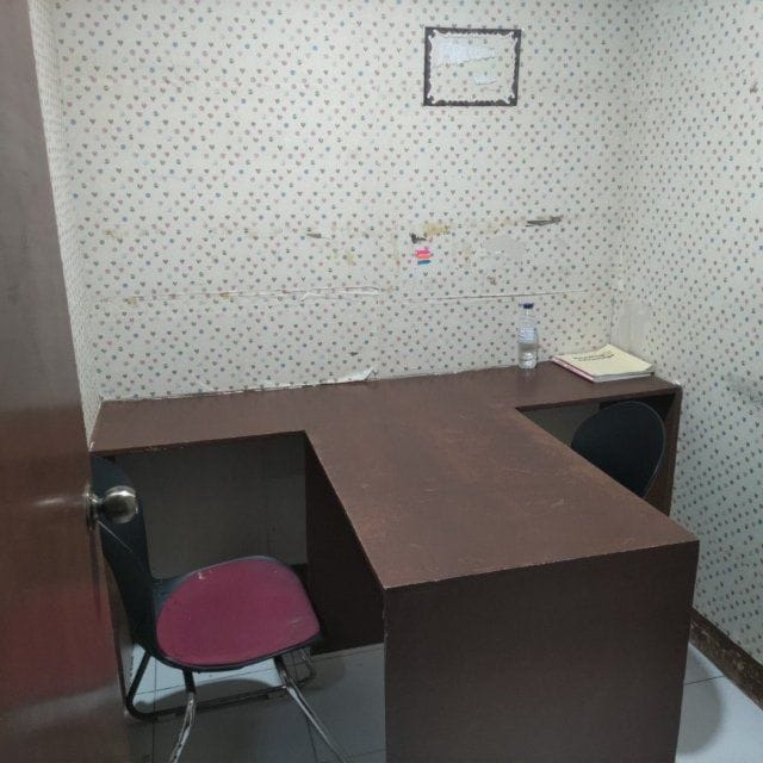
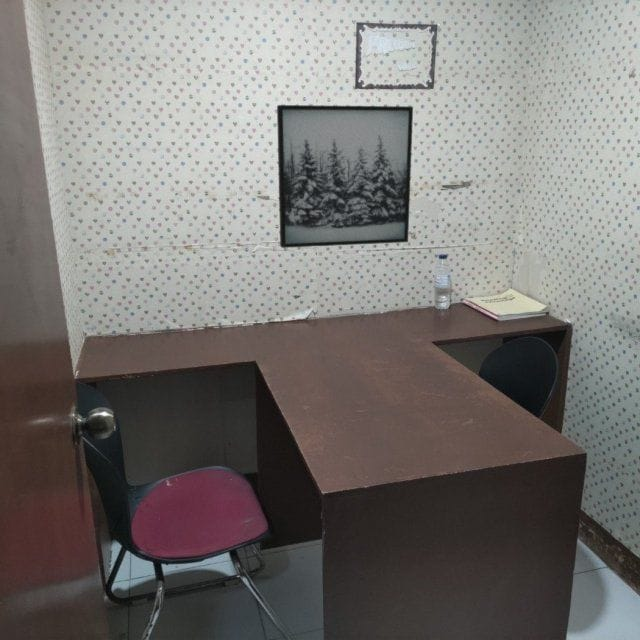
+ wall art (345, 177)
